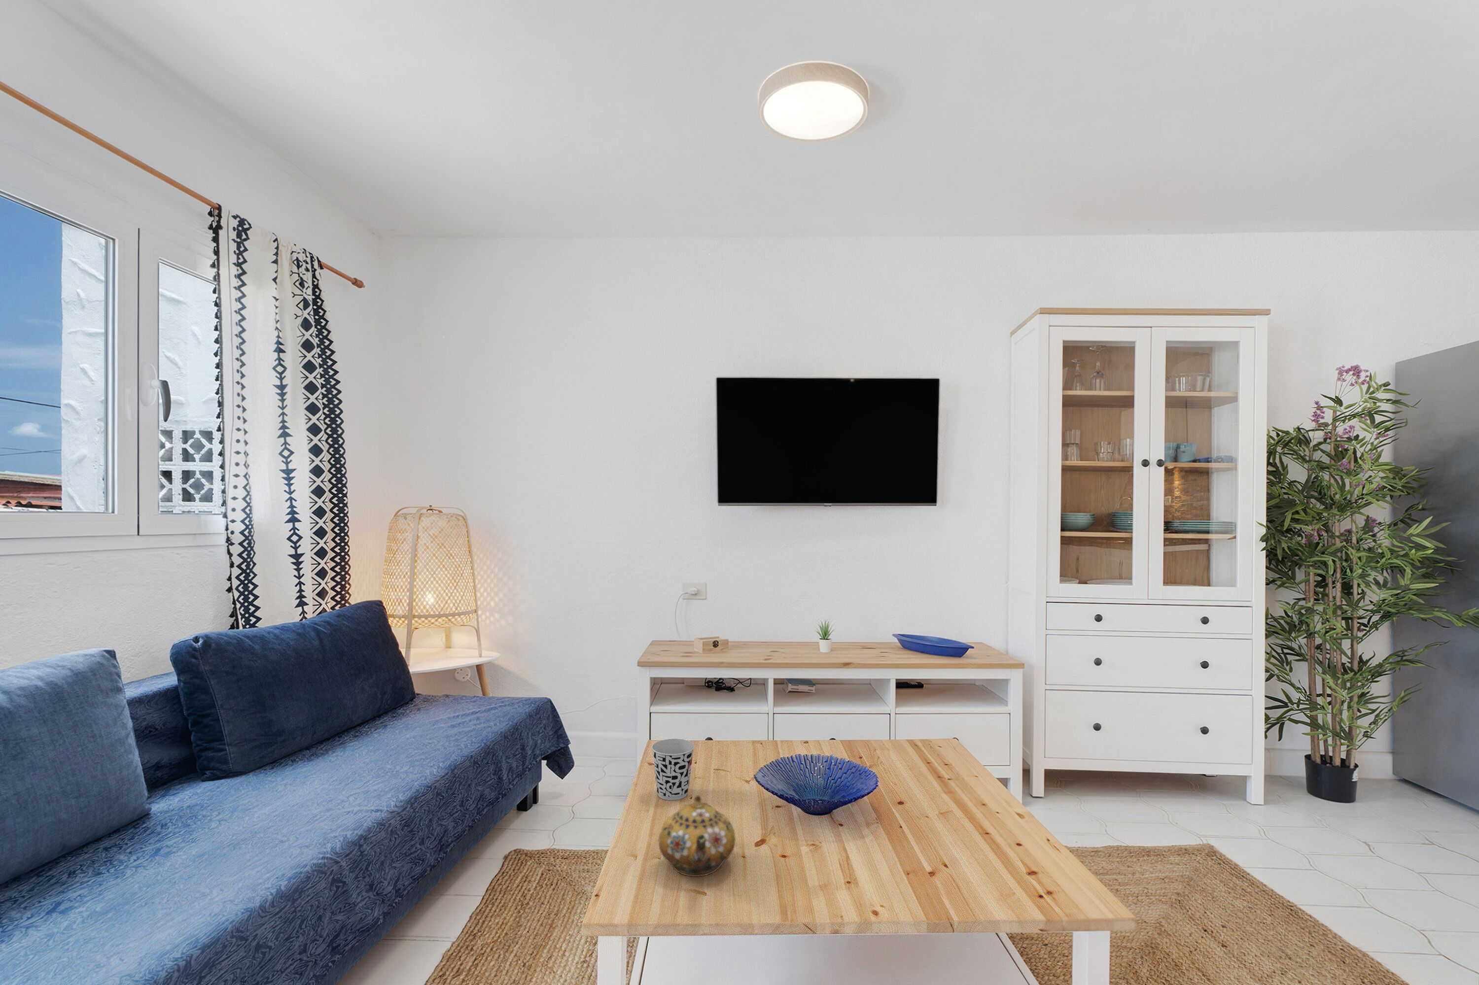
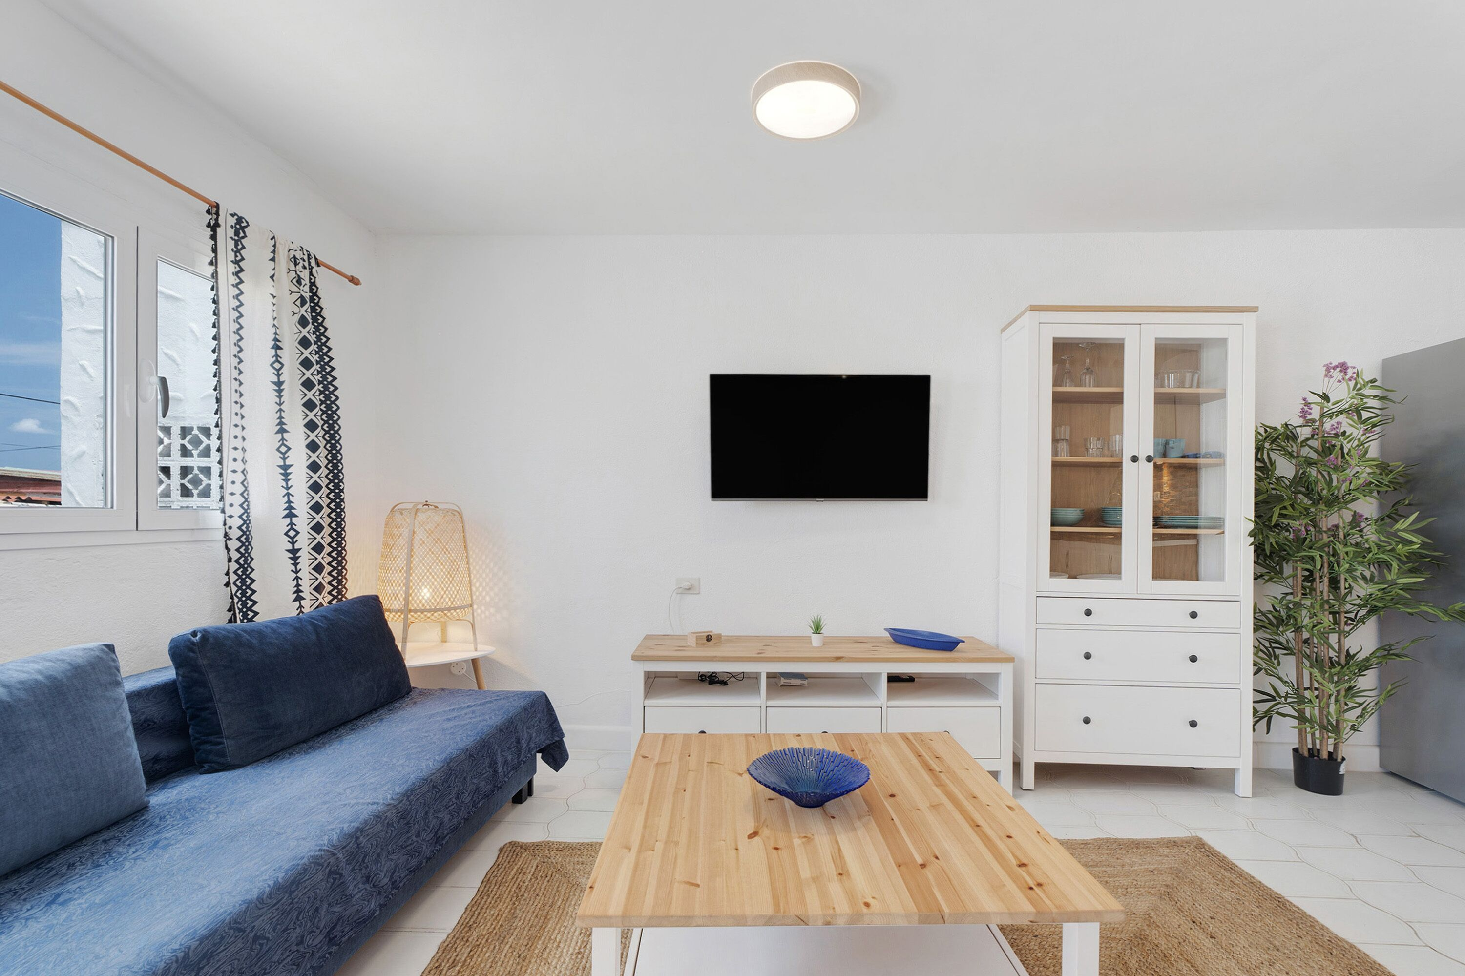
- cup (673, 770)
- teapot (697, 830)
